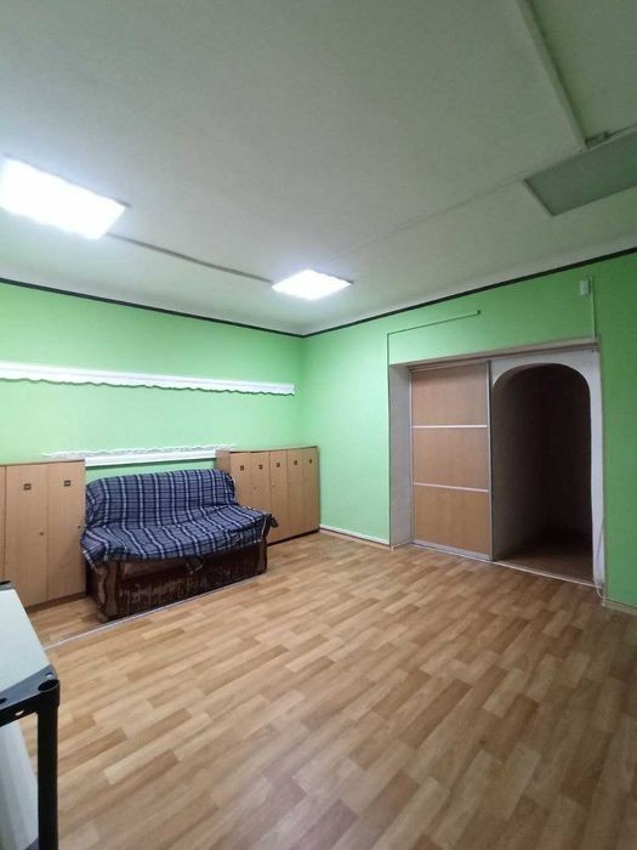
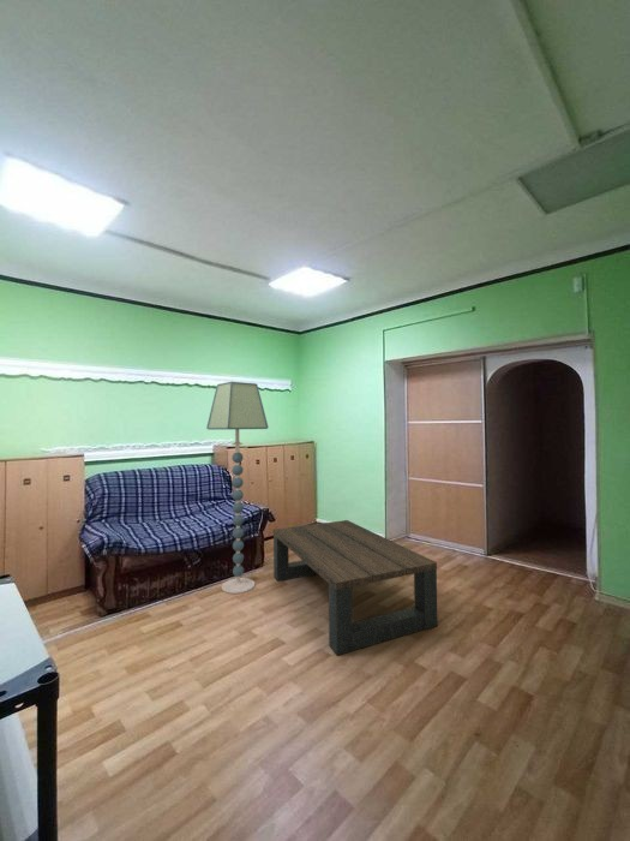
+ coffee table (343, 571)
+ floor lamp (238, 484)
